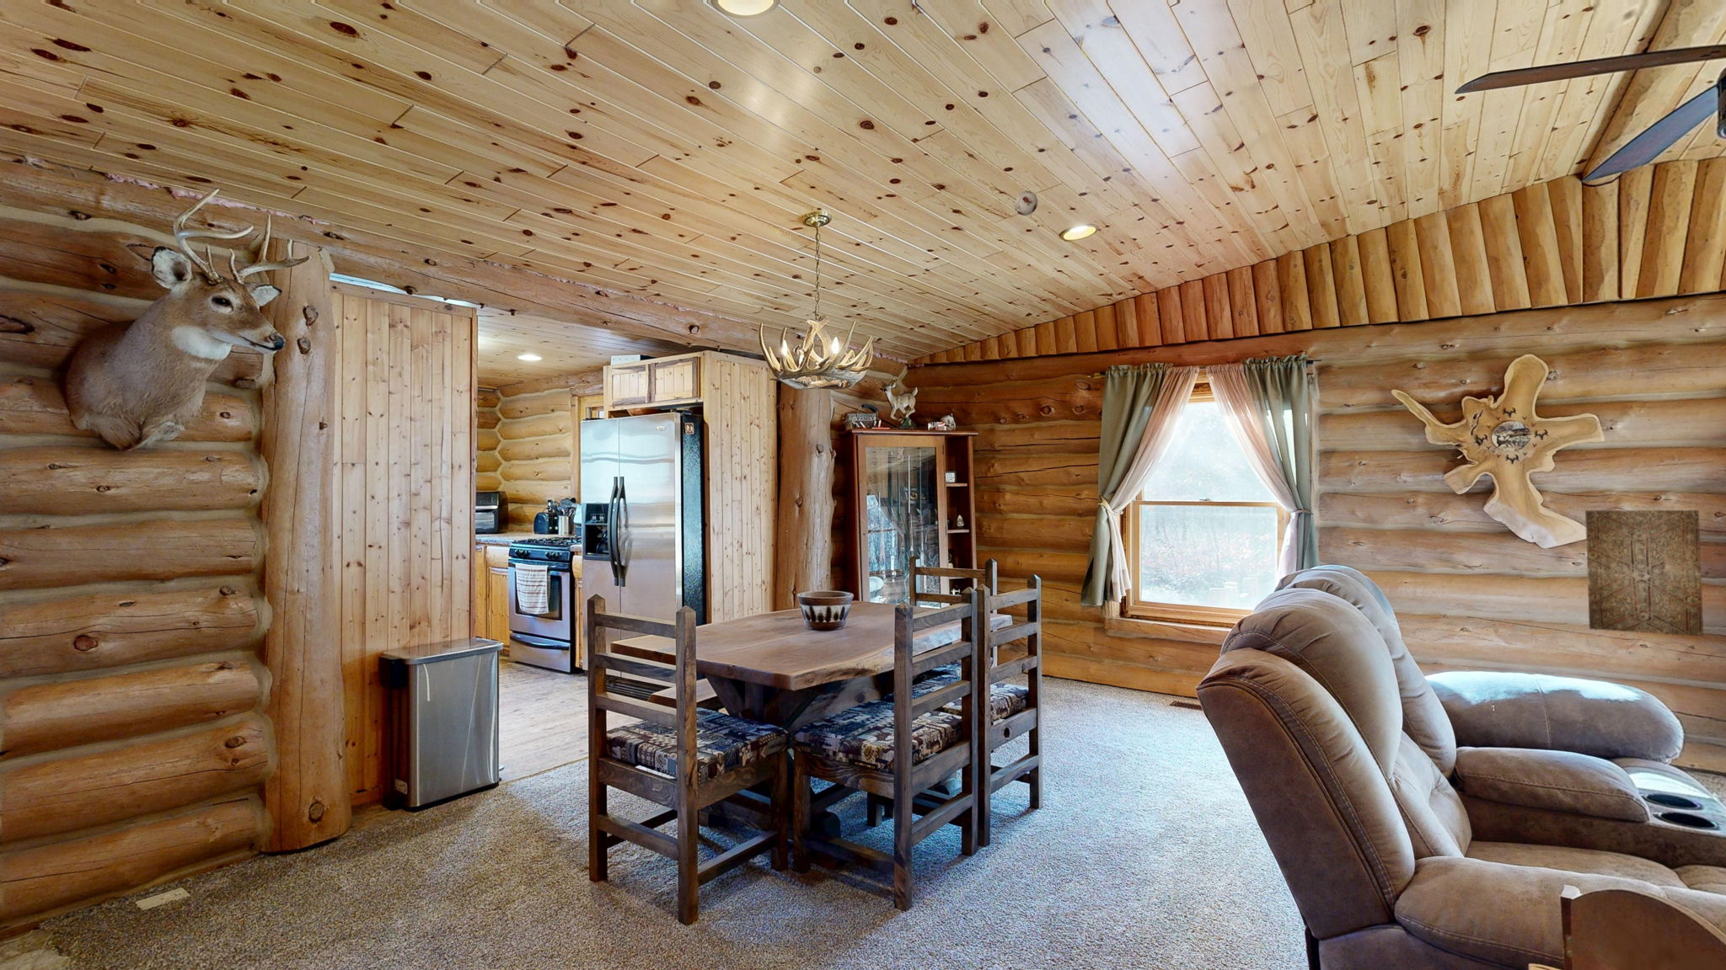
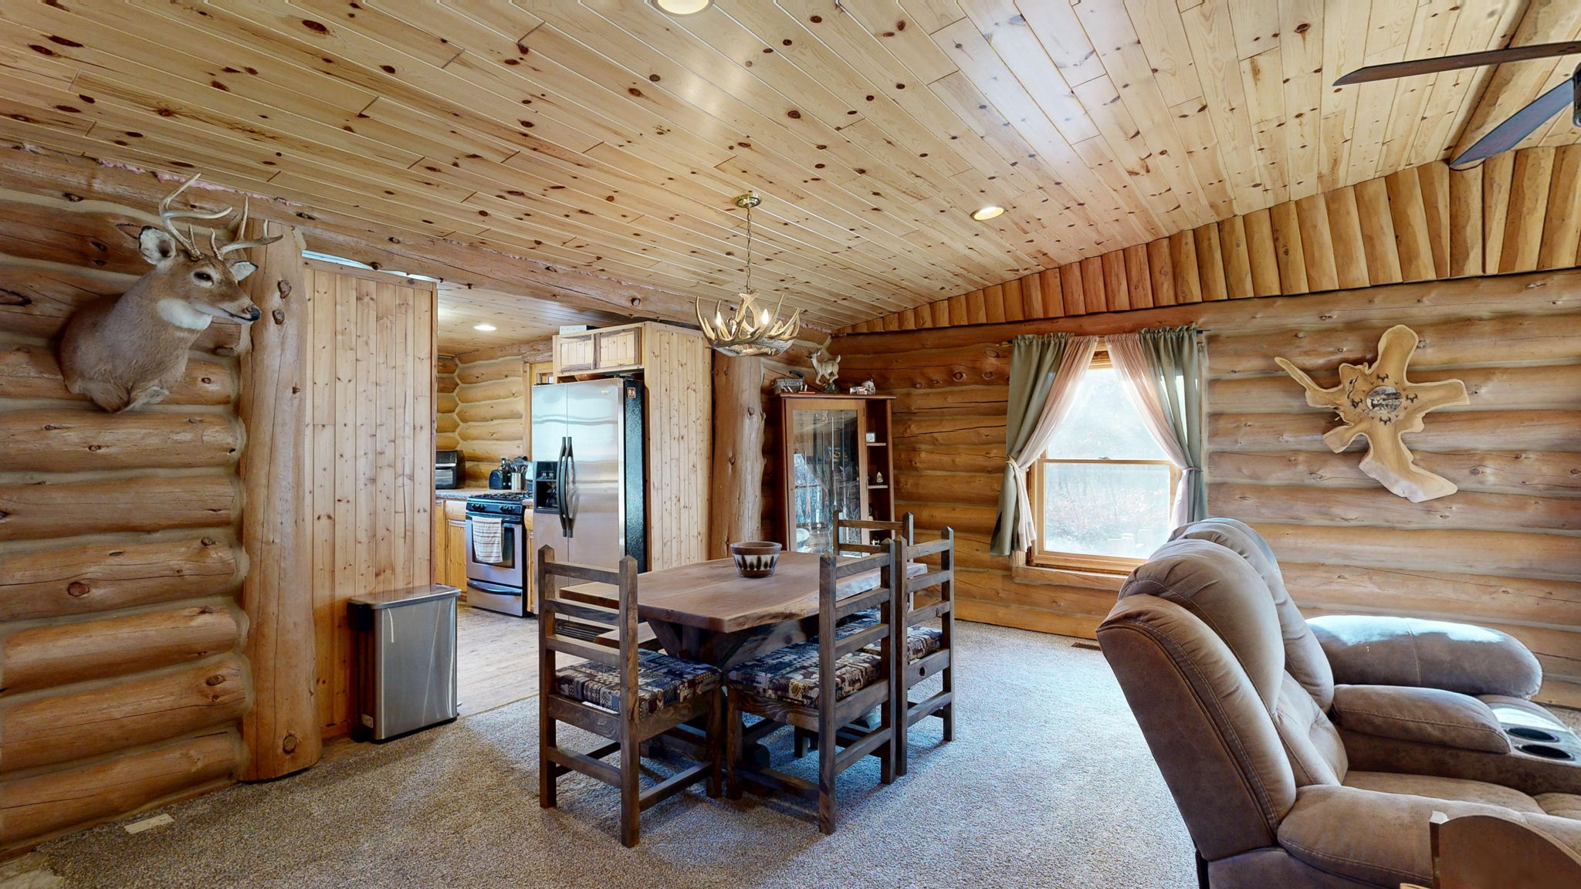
- smoke detector (1025, 203)
- wall art (1642, 571)
